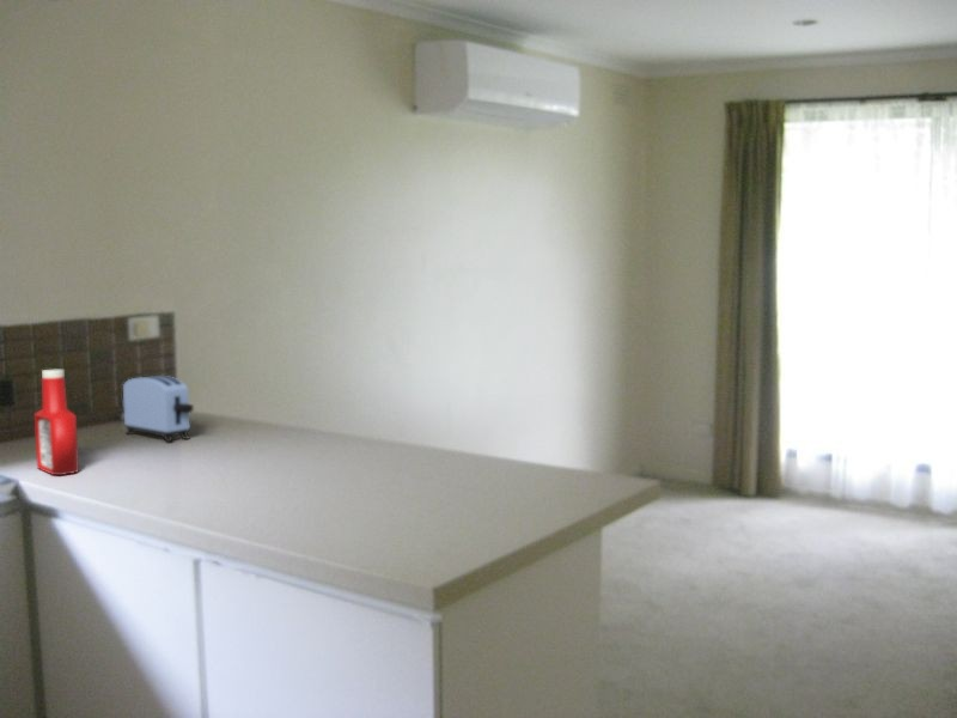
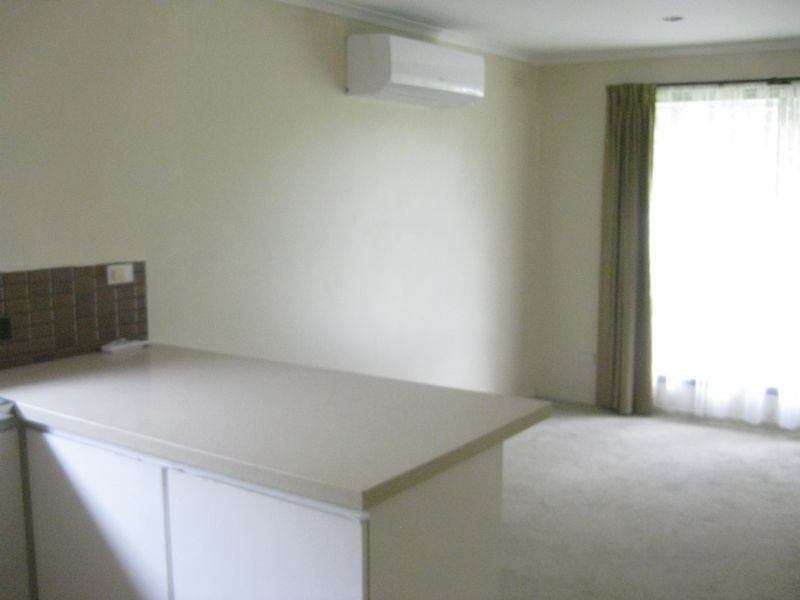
- toaster (156, 406)
- soap bottle (55, 420)
